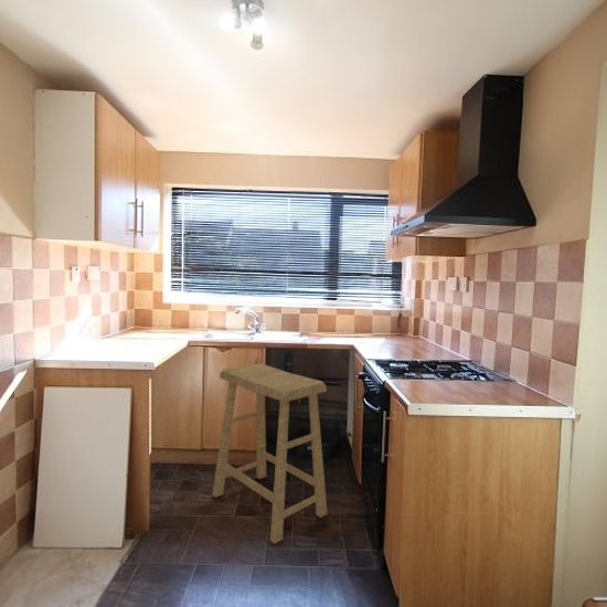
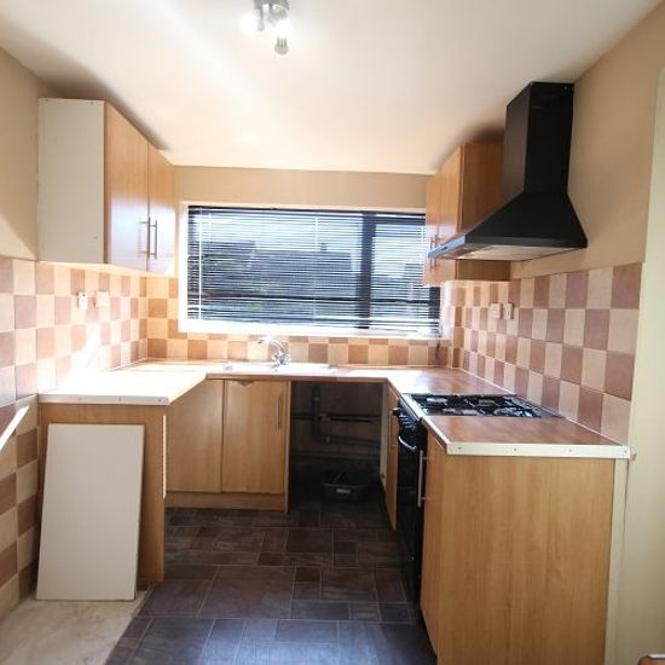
- stool (265, 440)
